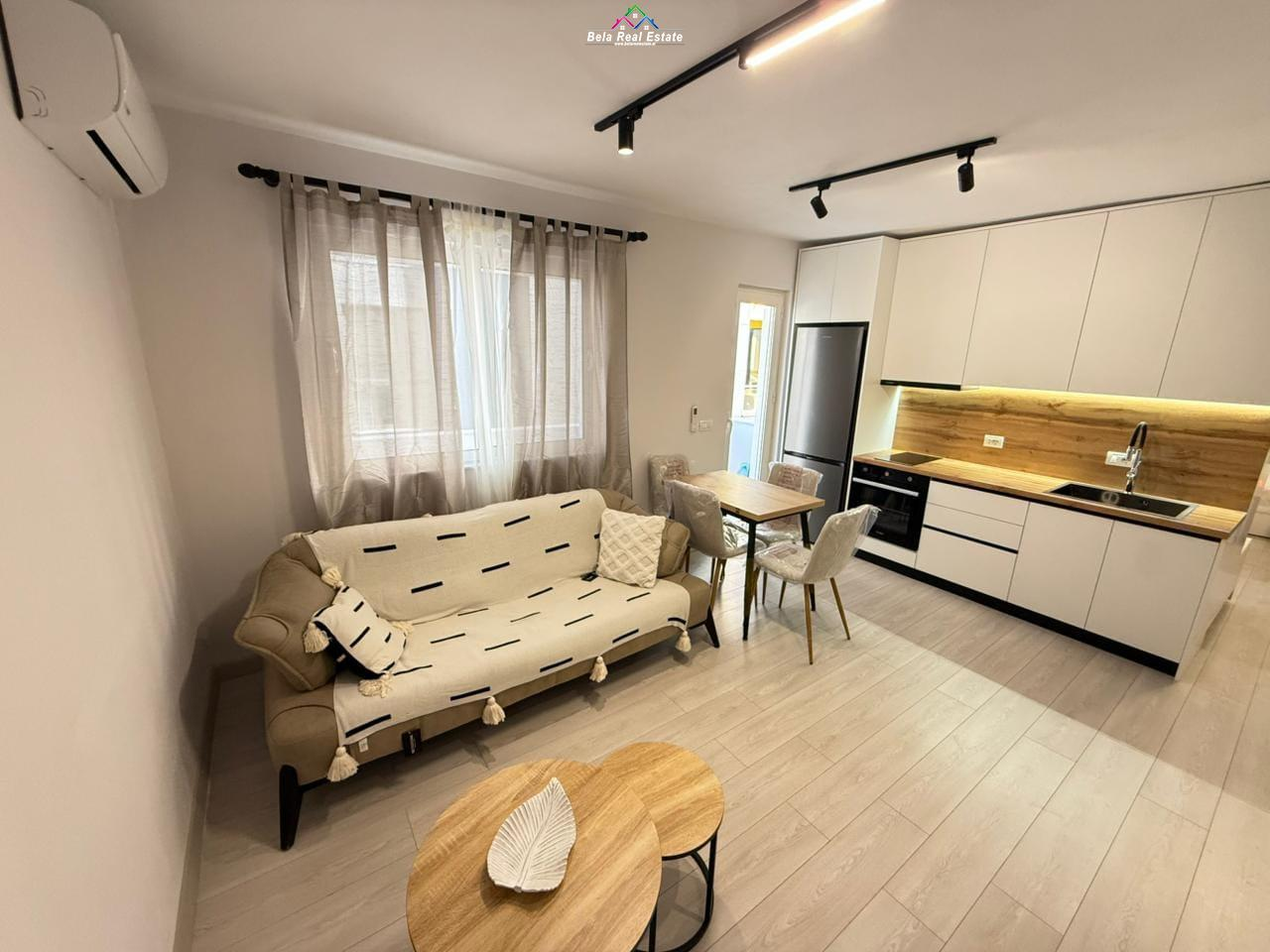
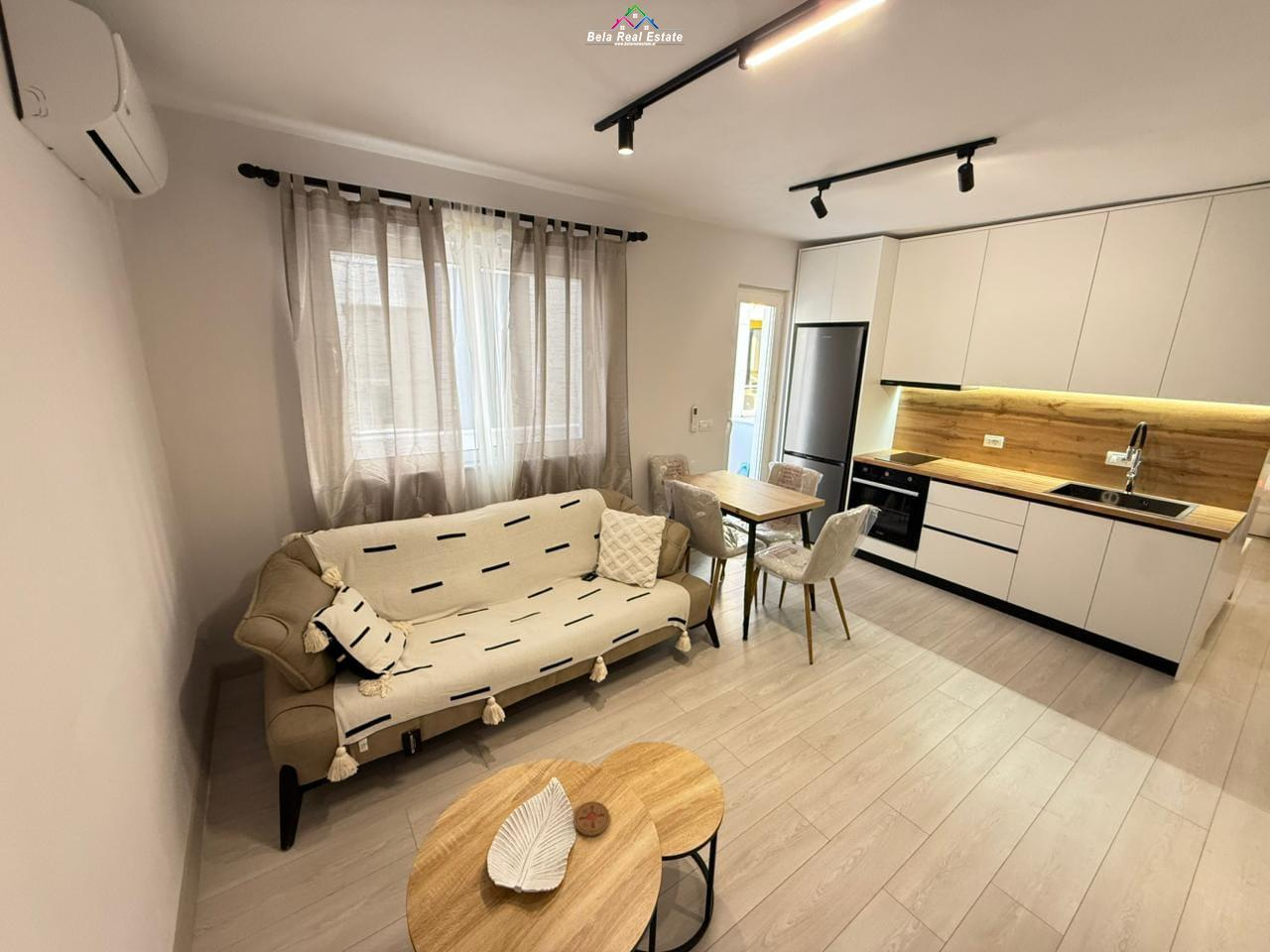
+ coaster (591, 817)
